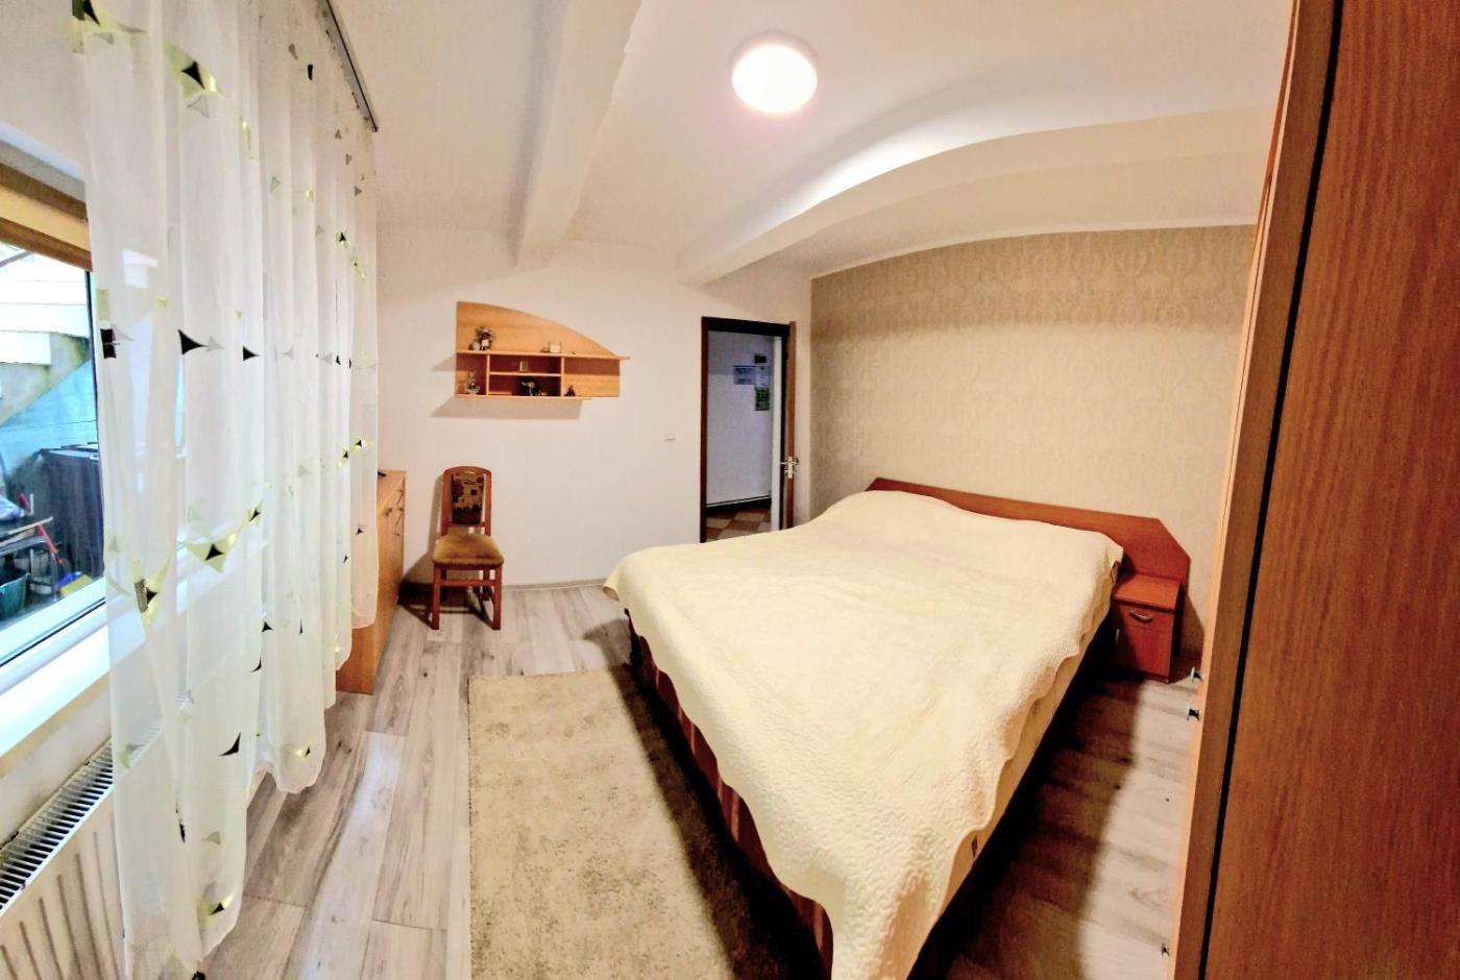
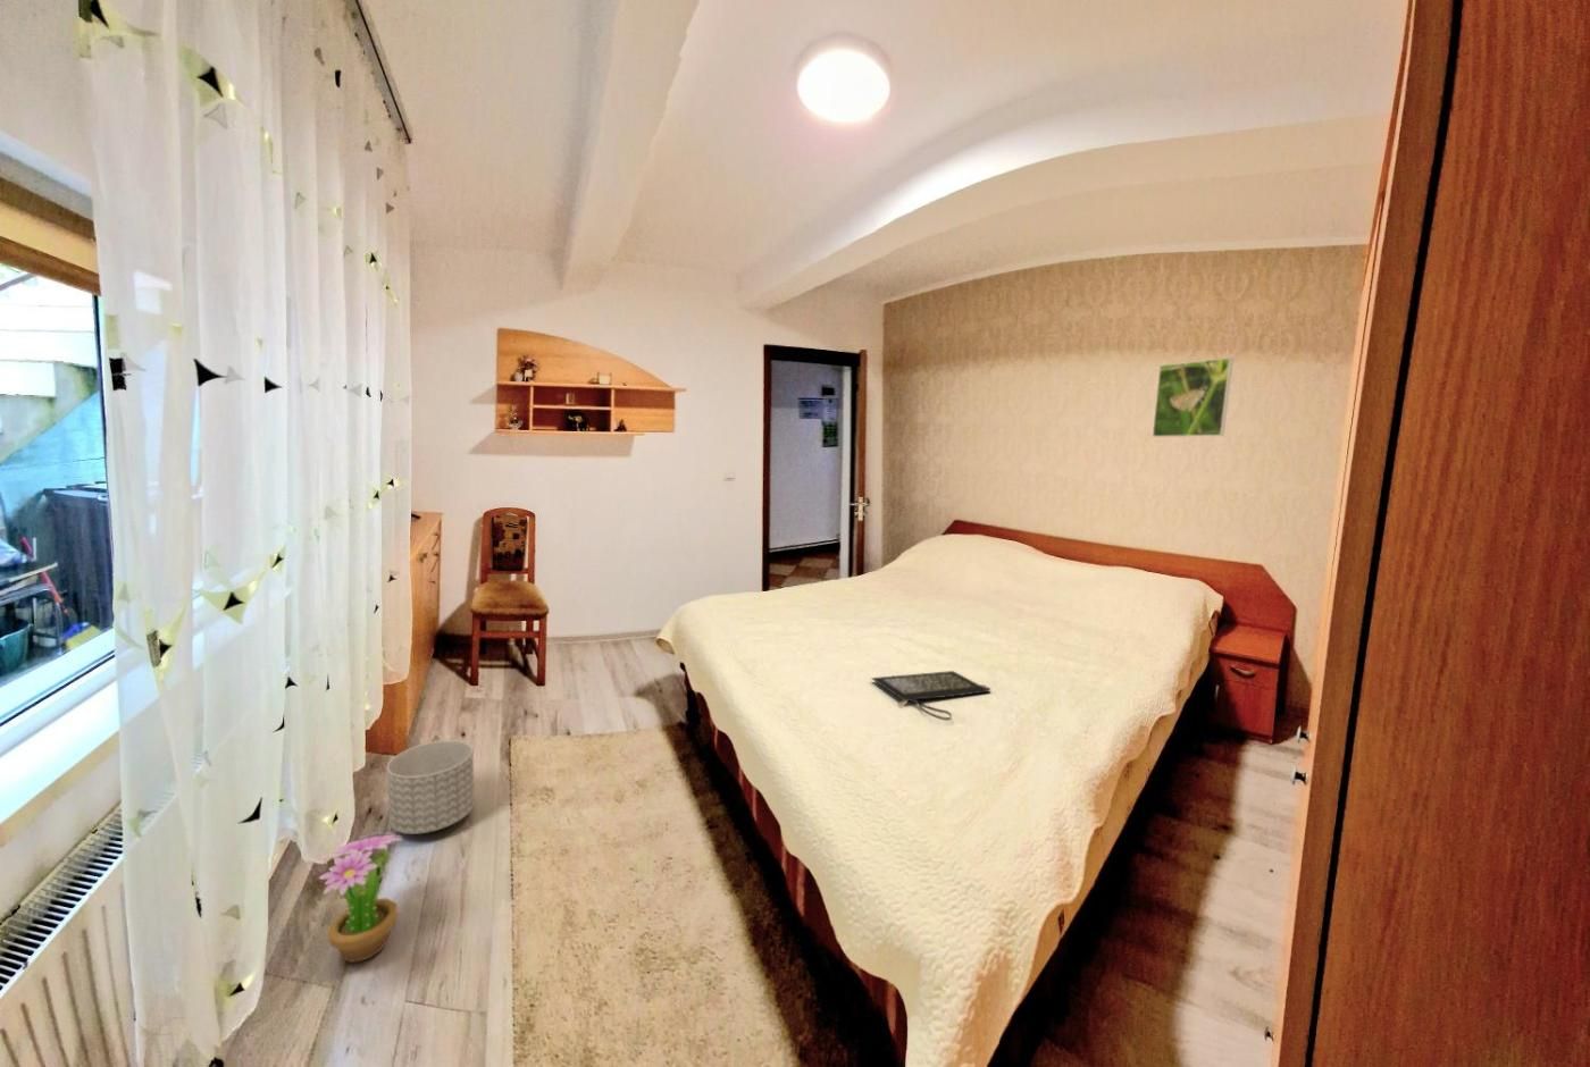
+ decorative plant (364, 890)
+ planter (431, 788)
+ clutch bag (927, 686)
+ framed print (1190, 399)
